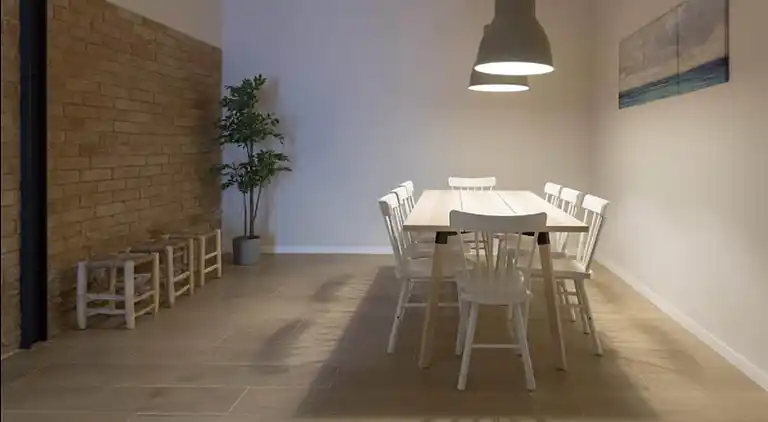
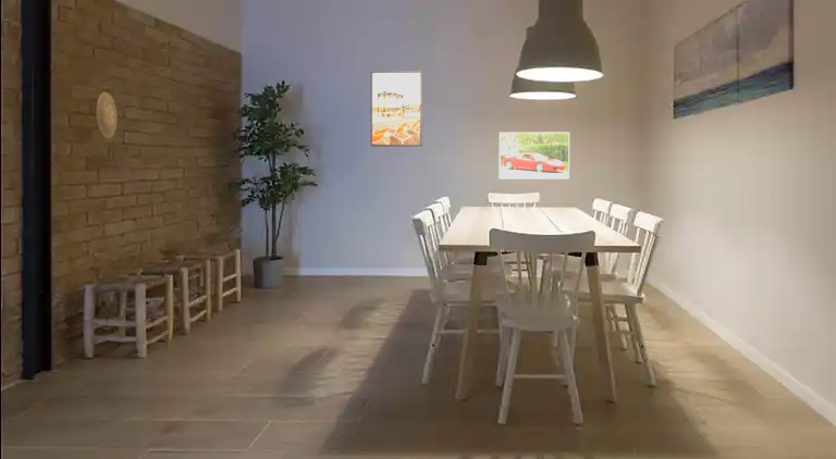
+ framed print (533, 156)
+ decorative plate (108, 115)
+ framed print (396, 108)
